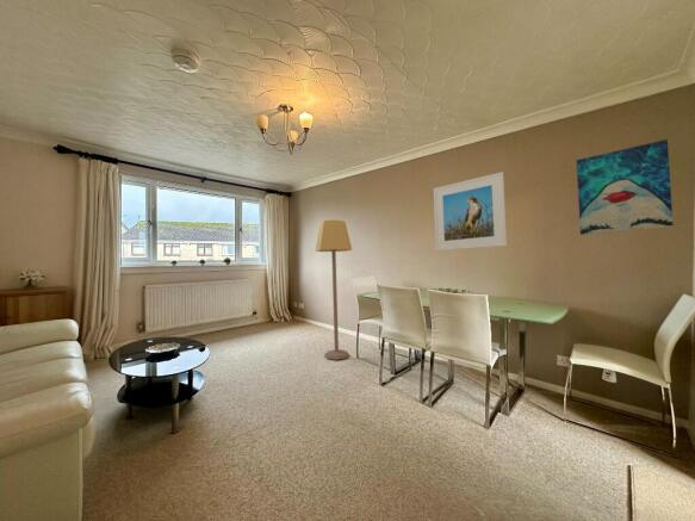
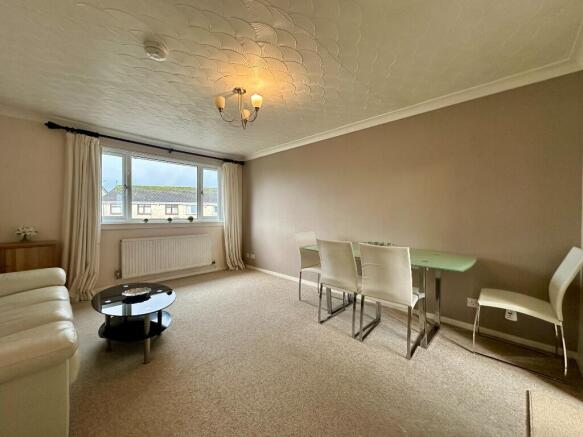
- wall art (620, 191)
- lamp (334, 289)
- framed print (466, 215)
